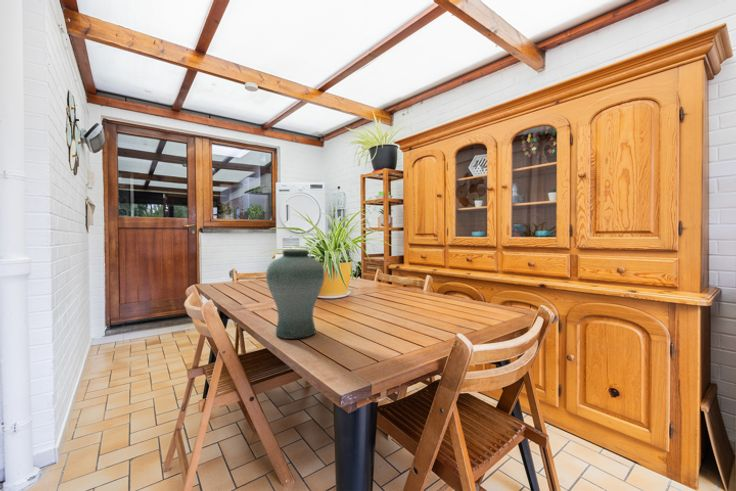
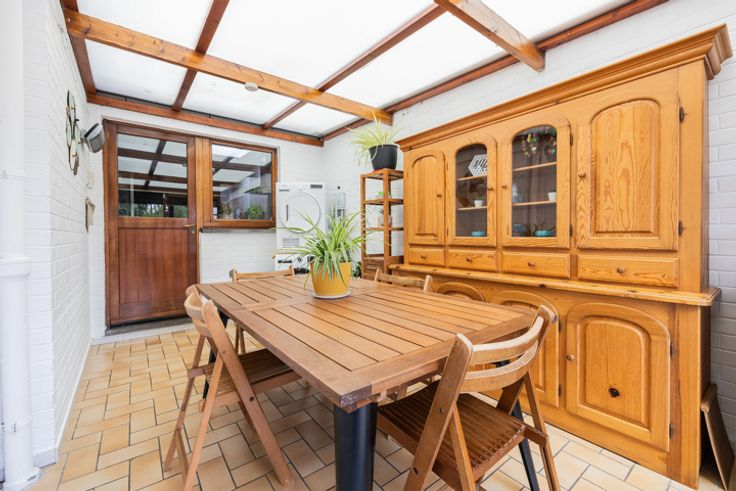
- vase (295, 291)
